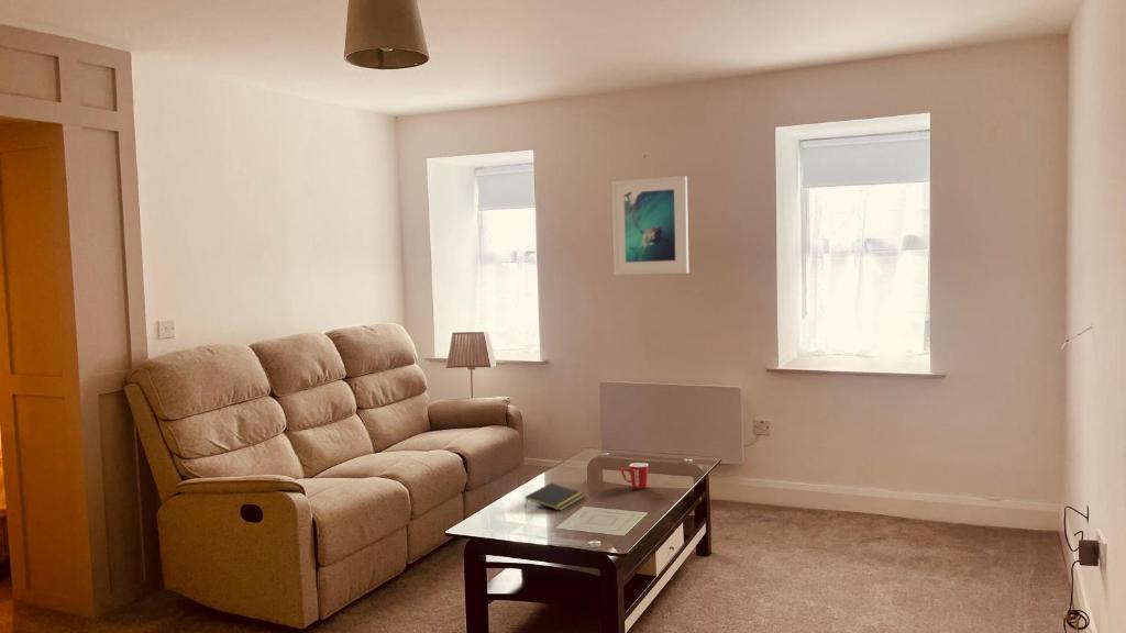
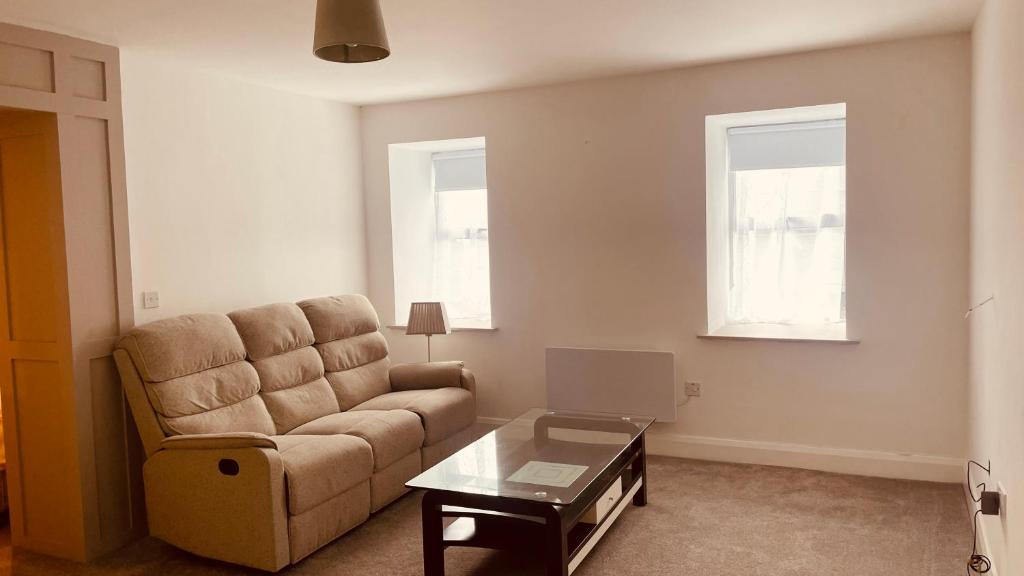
- mug (634, 475)
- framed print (649, 226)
- notepad (555, 496)
